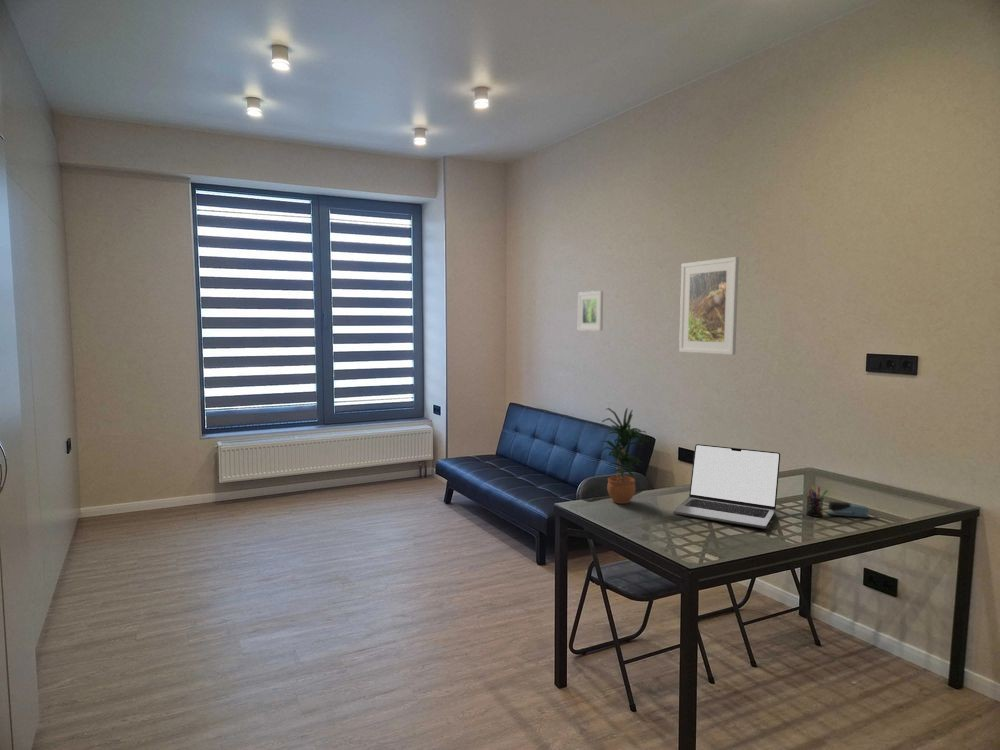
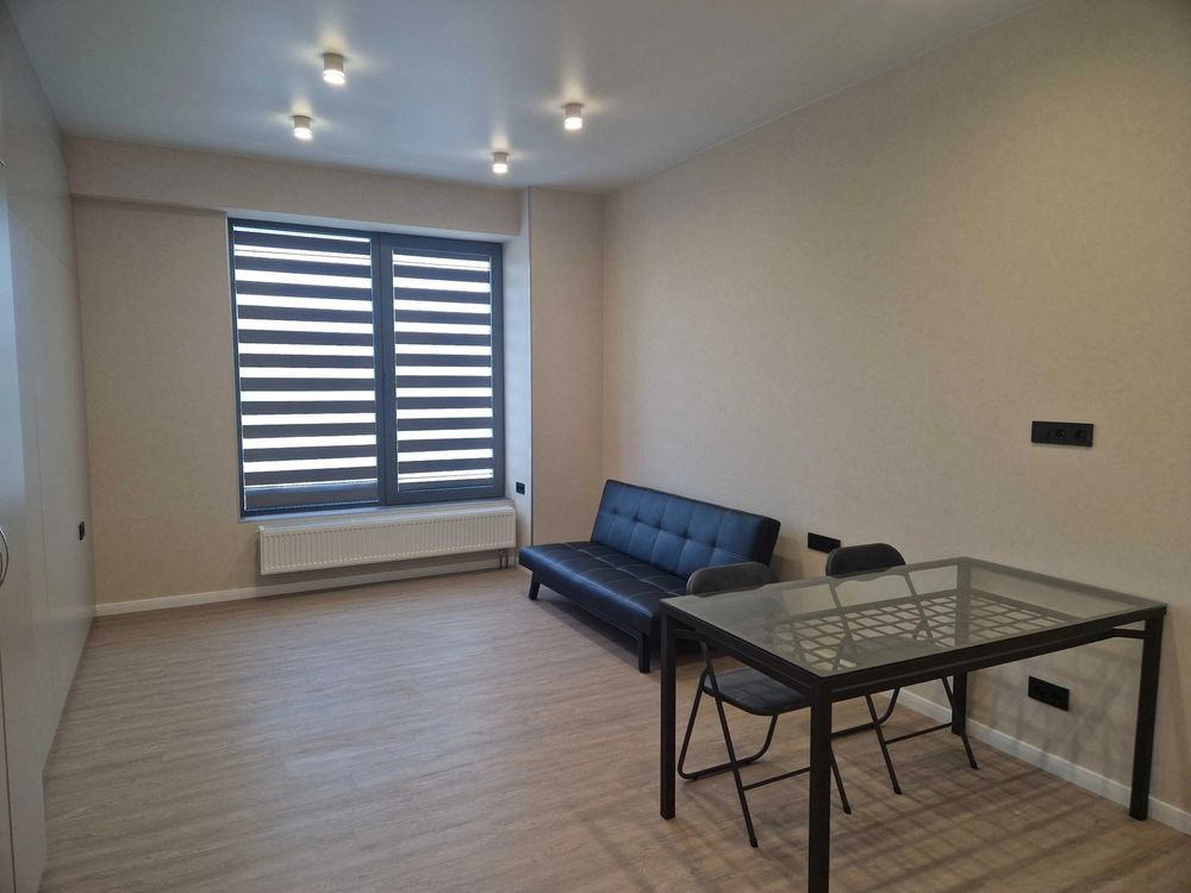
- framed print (589, 311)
- laptop (727, 483)
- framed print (707, 307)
- potted plant (626, 455)
- pen holder (817, 500)
- stapler (847, 509)
